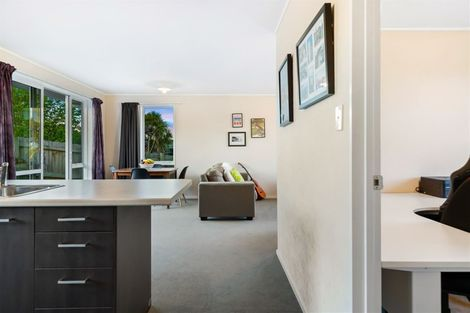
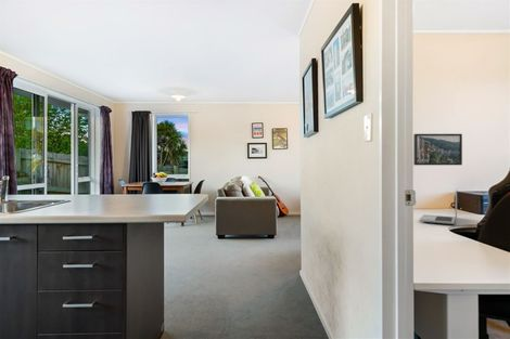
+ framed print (437, 149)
+ laptop (438, 216)
